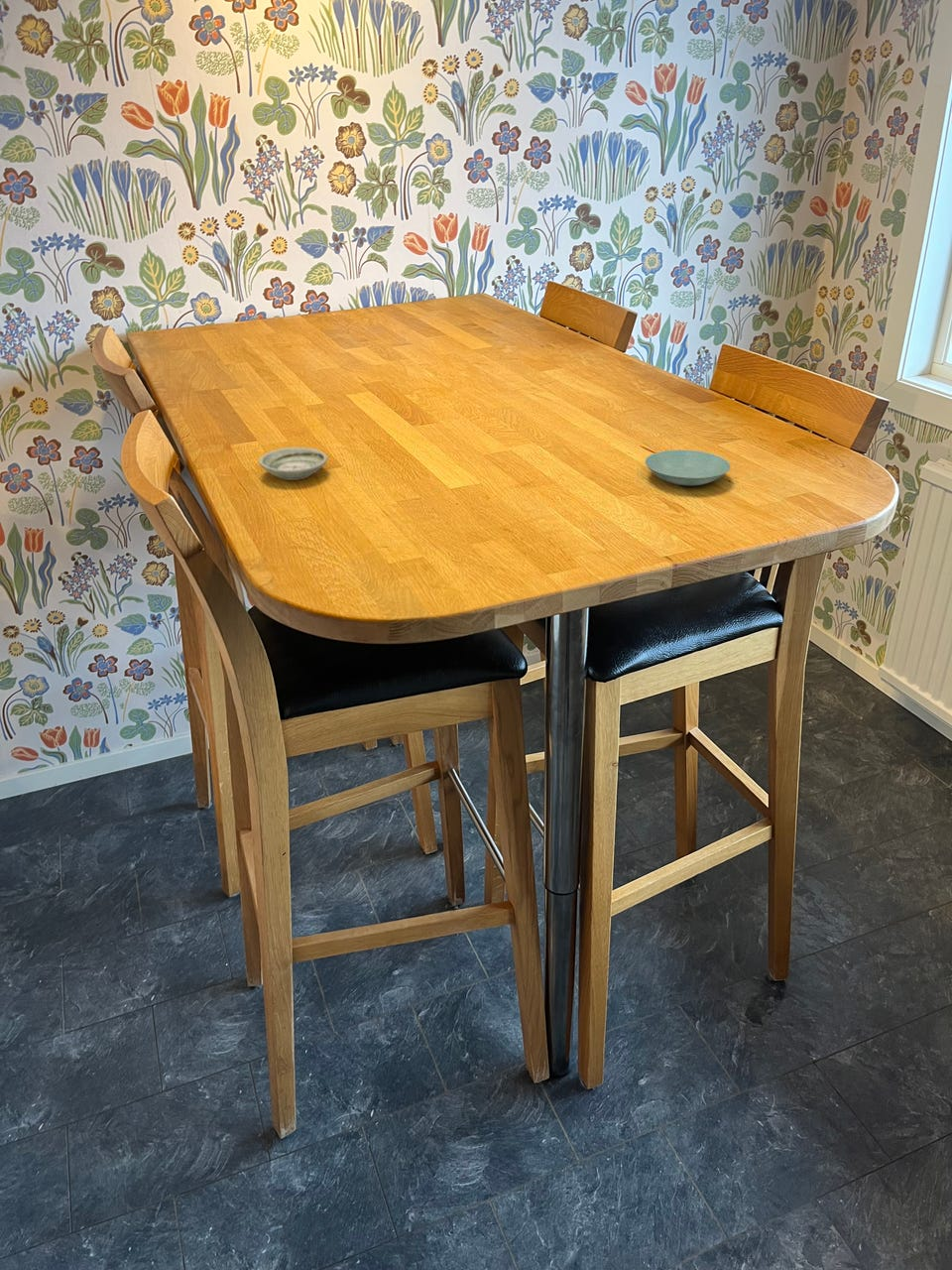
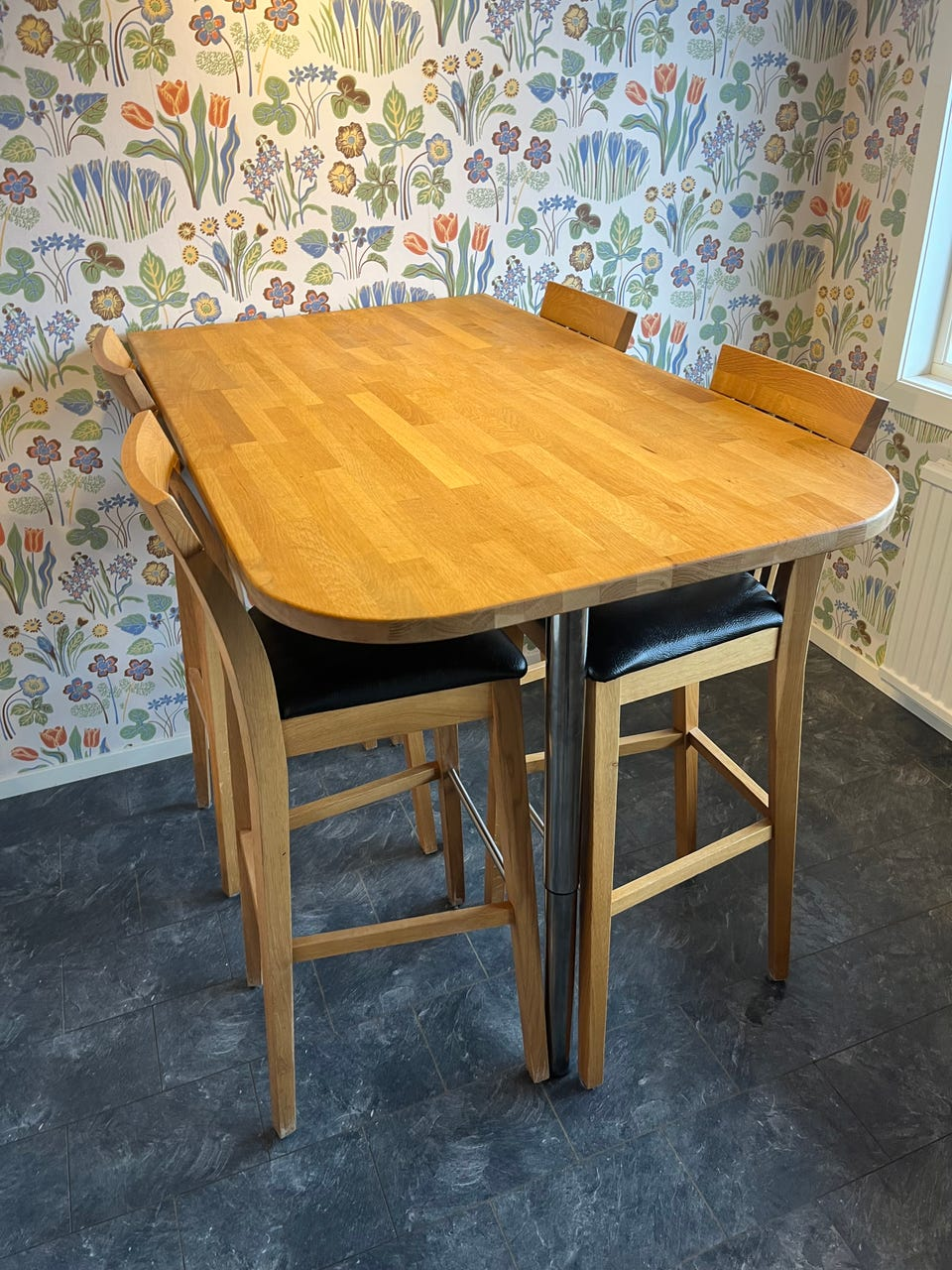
- saucer (686, 470)
- saucer (294, 465)
